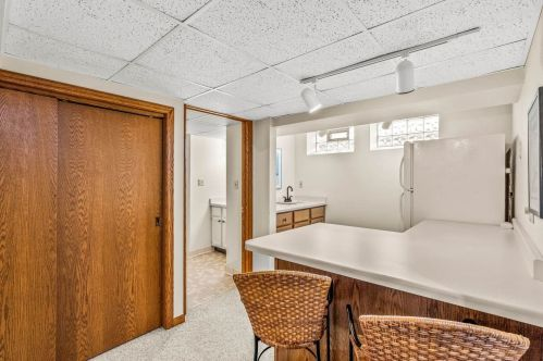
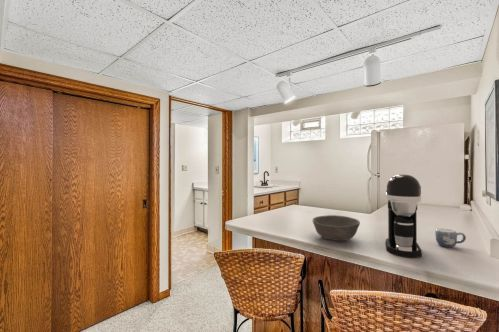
+ coffee maker (402, 211)
+ mug (450, 238)
+ bowl (335, 229)
